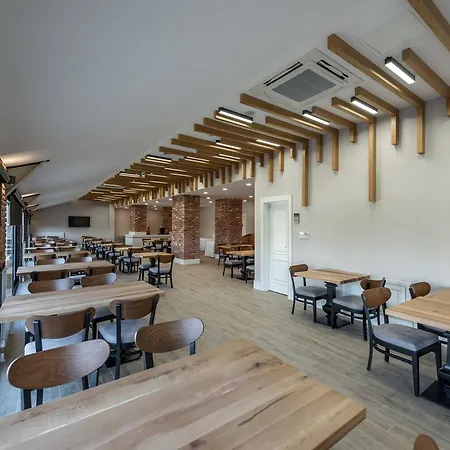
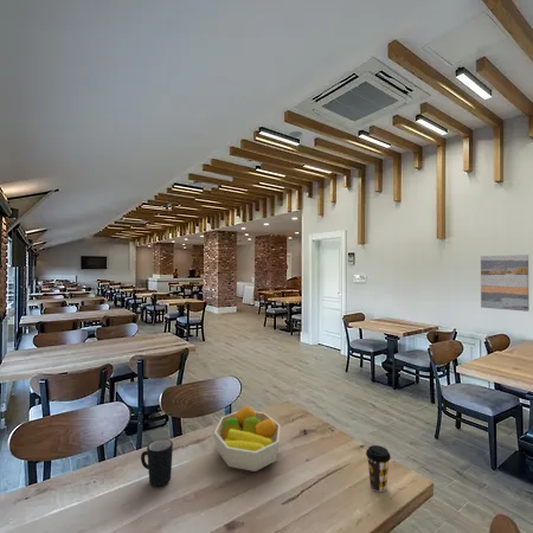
+ wall art (503, 282)
+ mug (155, 462)
+ fruit bowl (248, 435)
+ coffee cup (378, 468)
